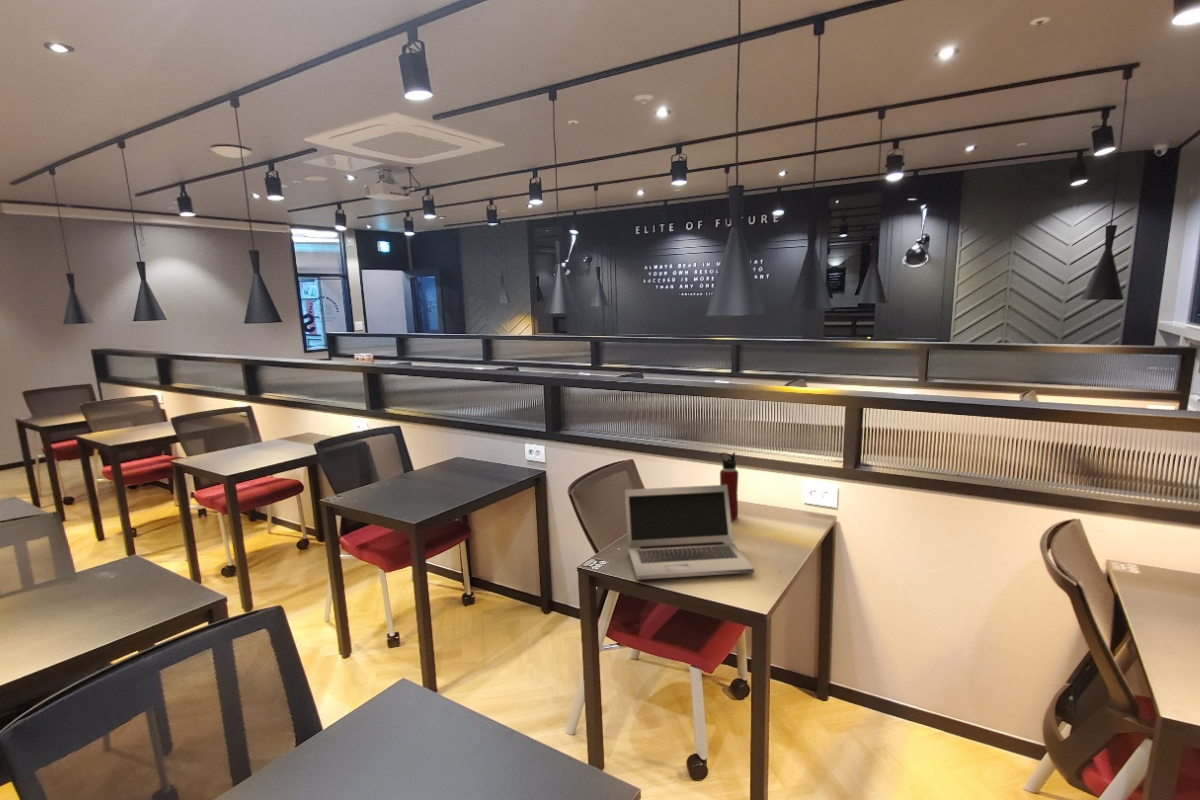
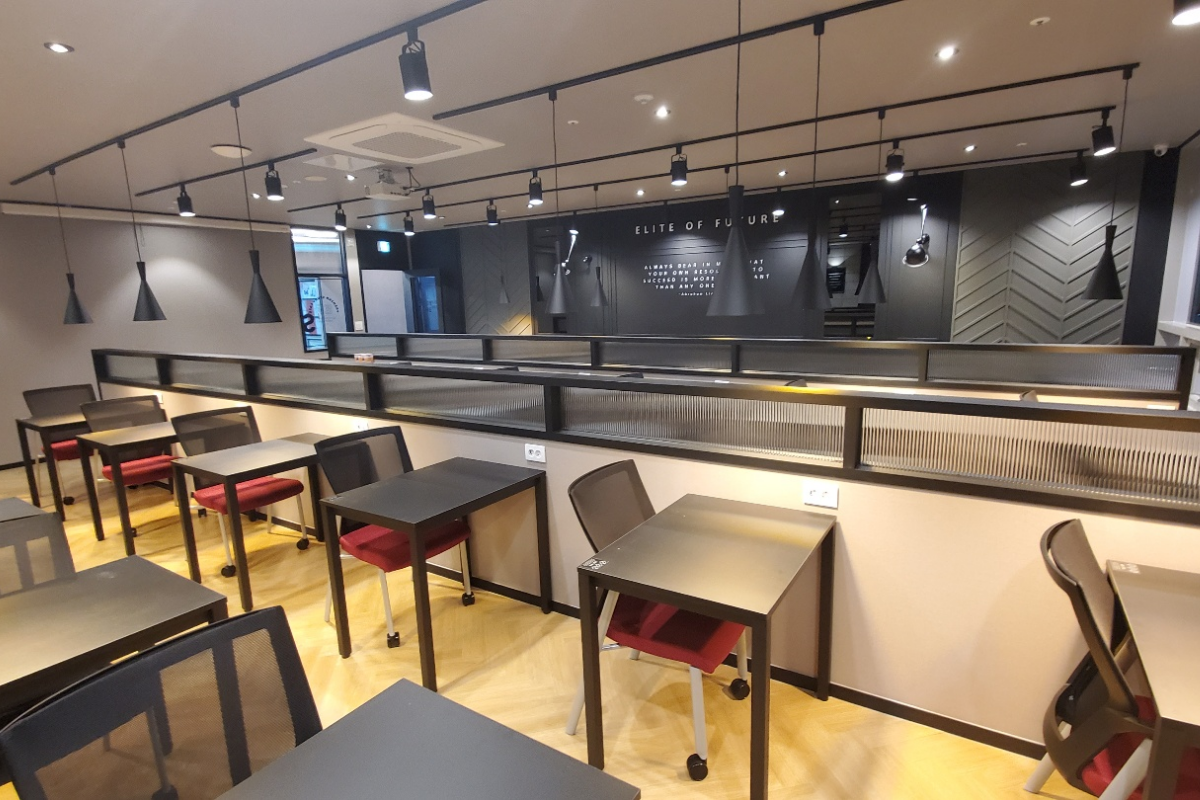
- laptop (685, 529)
- water bottle (728, 485)
